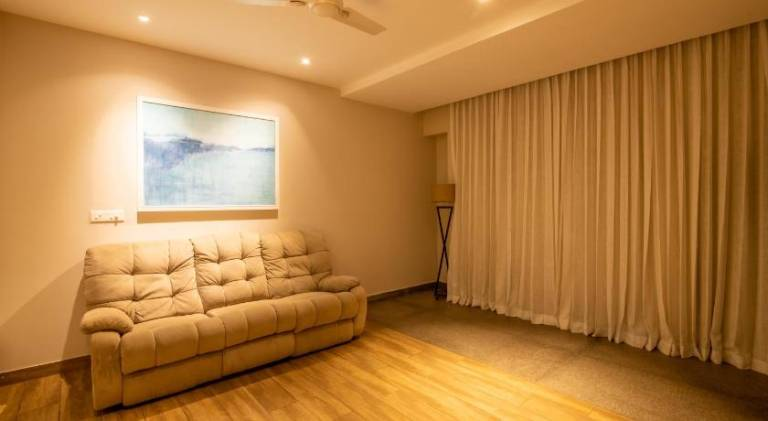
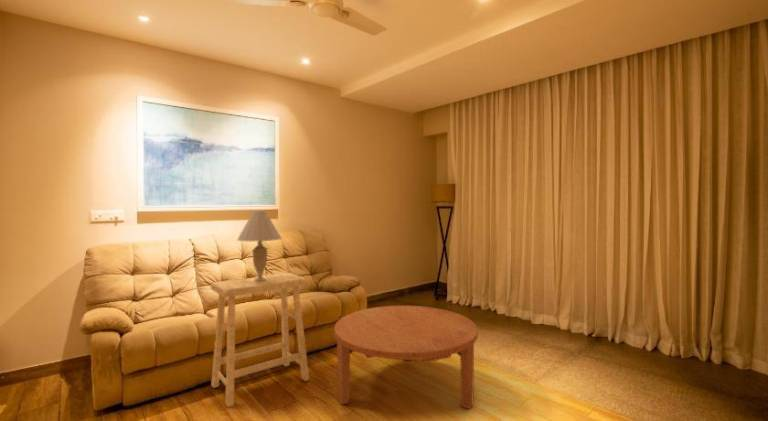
+ table lamp (259, 245)
+ stool (262, 347)
+ coffee table (405, 355)
